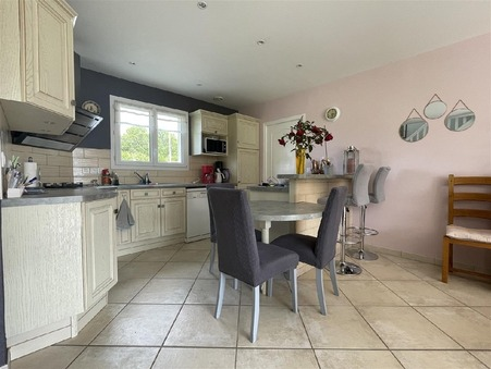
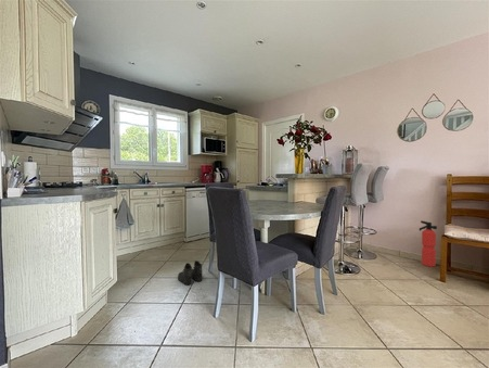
+ boots (190, 269)
+ fire extinguisher (427, 243)
